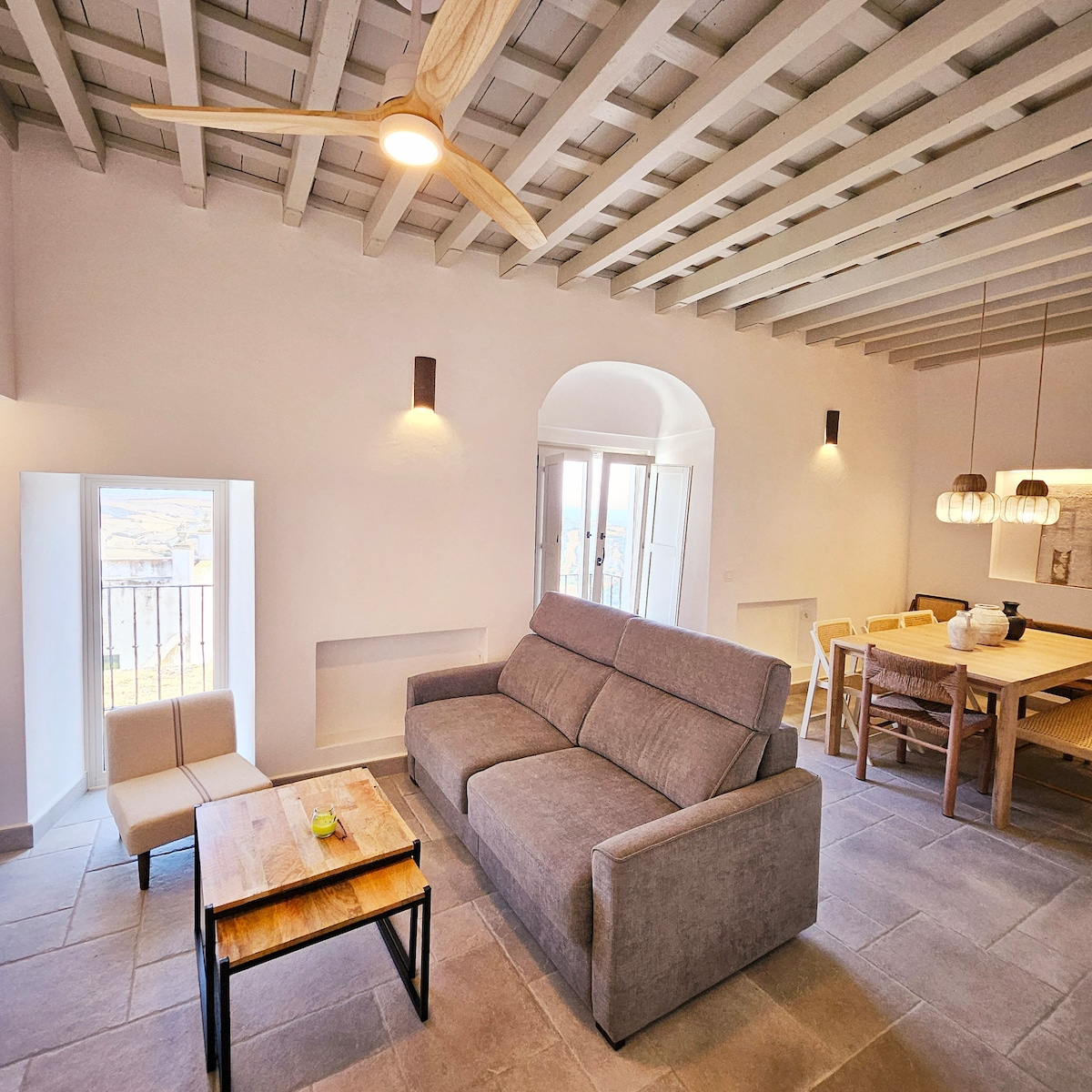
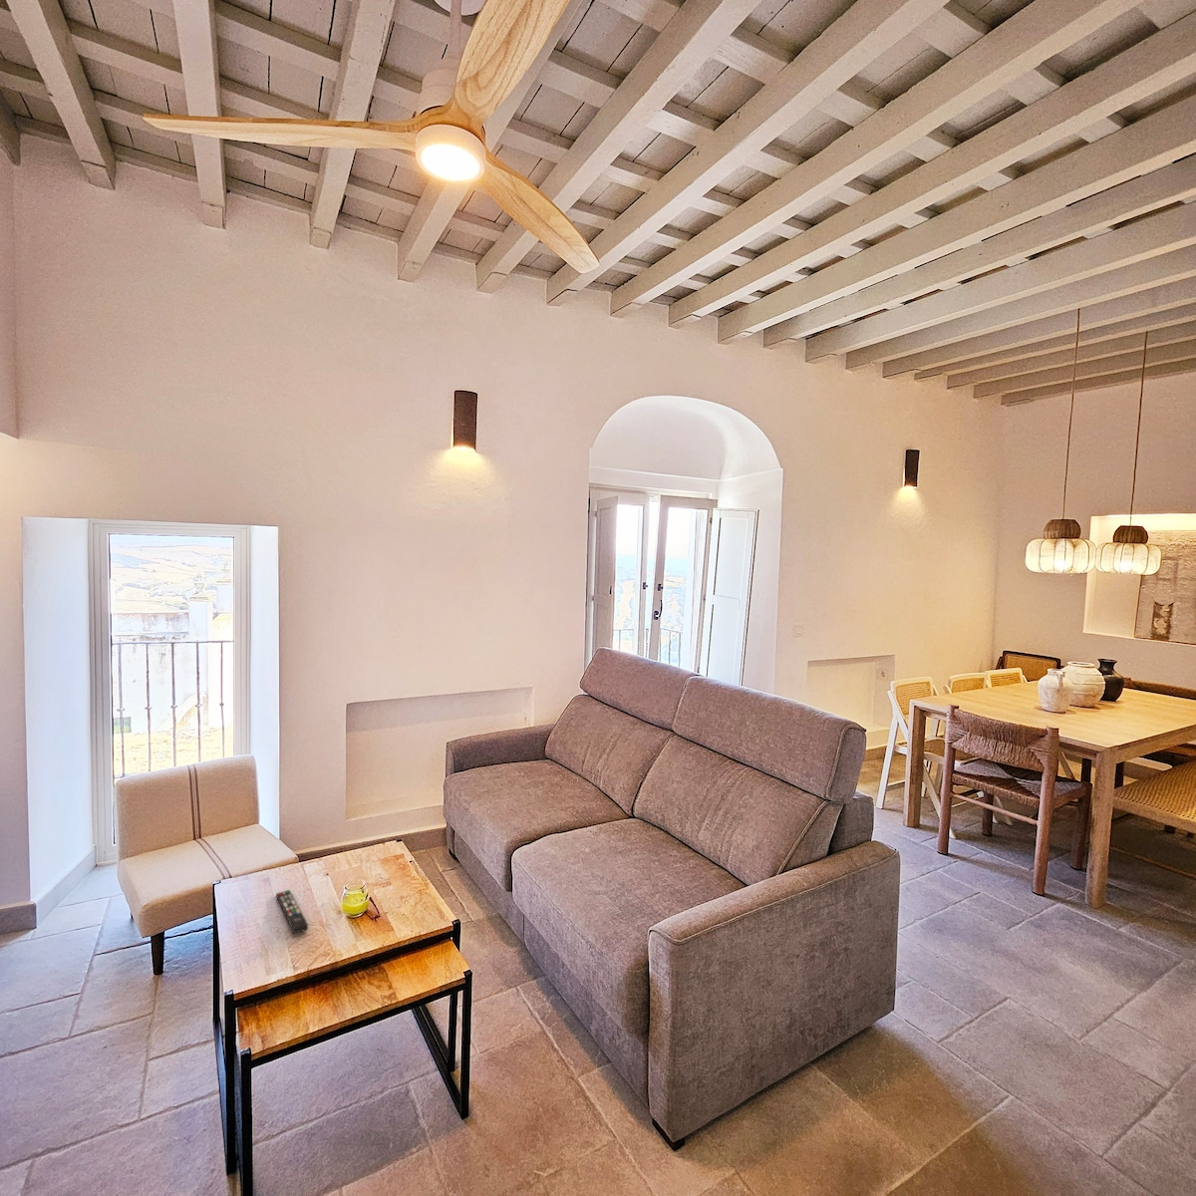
+ remote control (291, 910)
